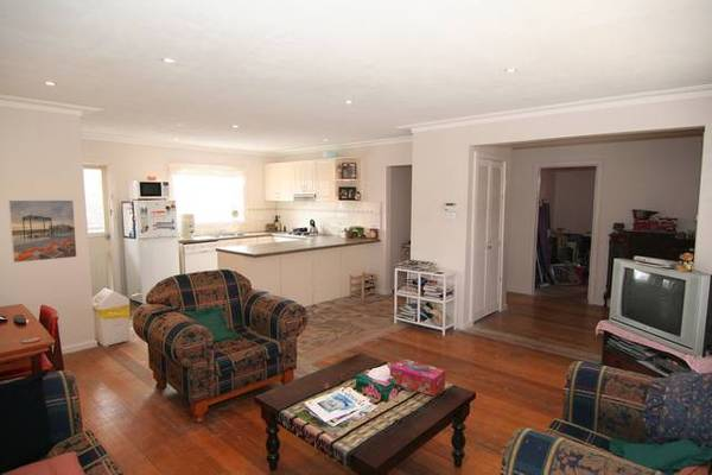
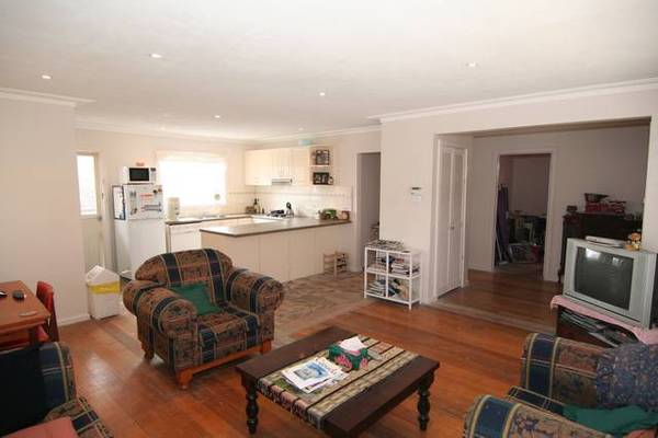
- tissue box (417, 375)
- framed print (44, 229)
